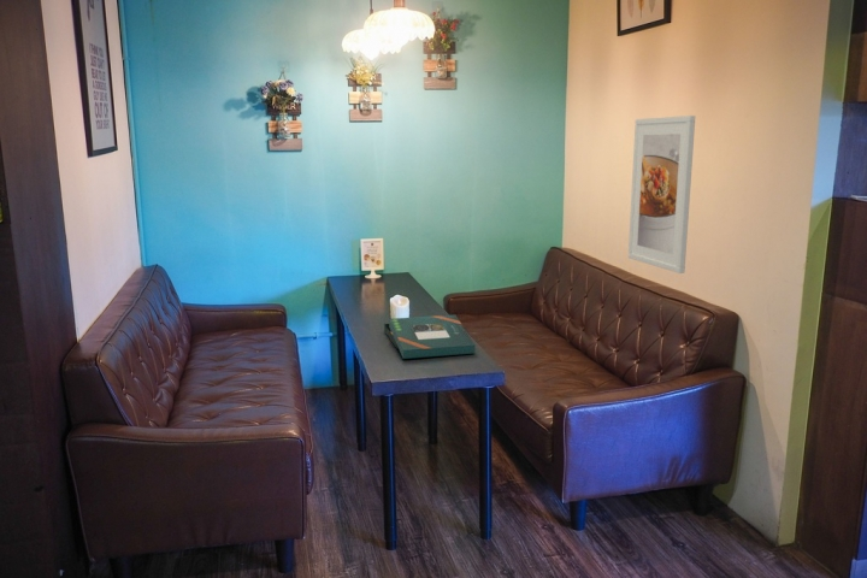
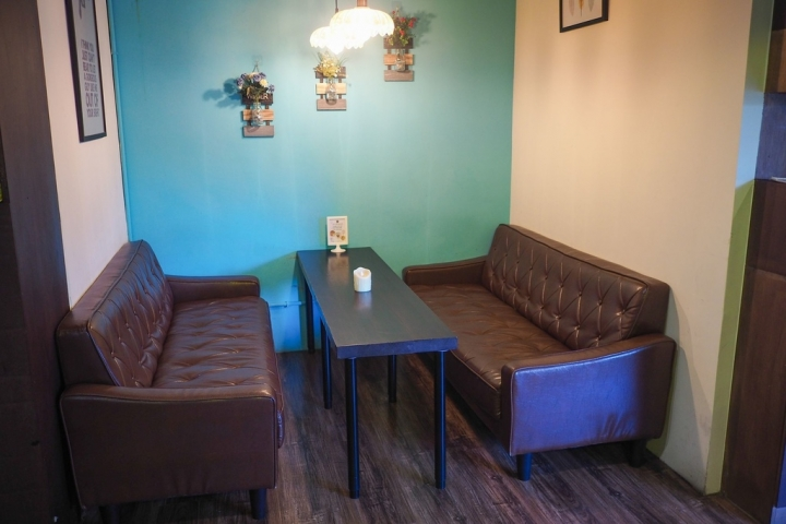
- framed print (659, 193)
- board game (426, 331)
